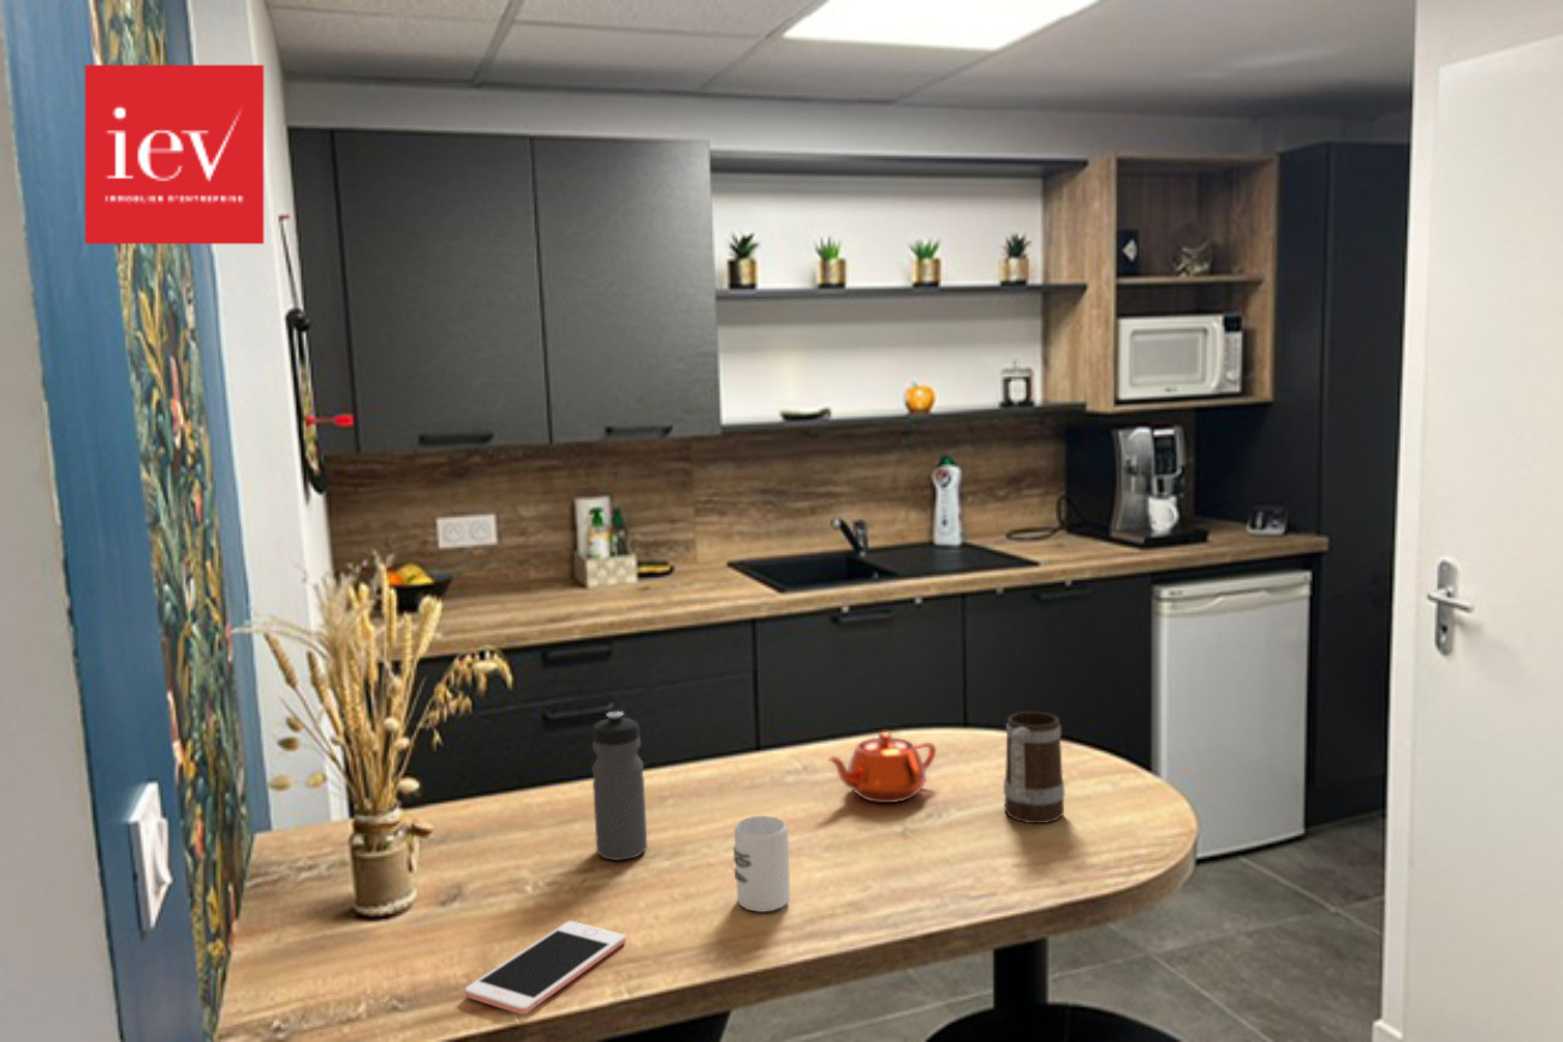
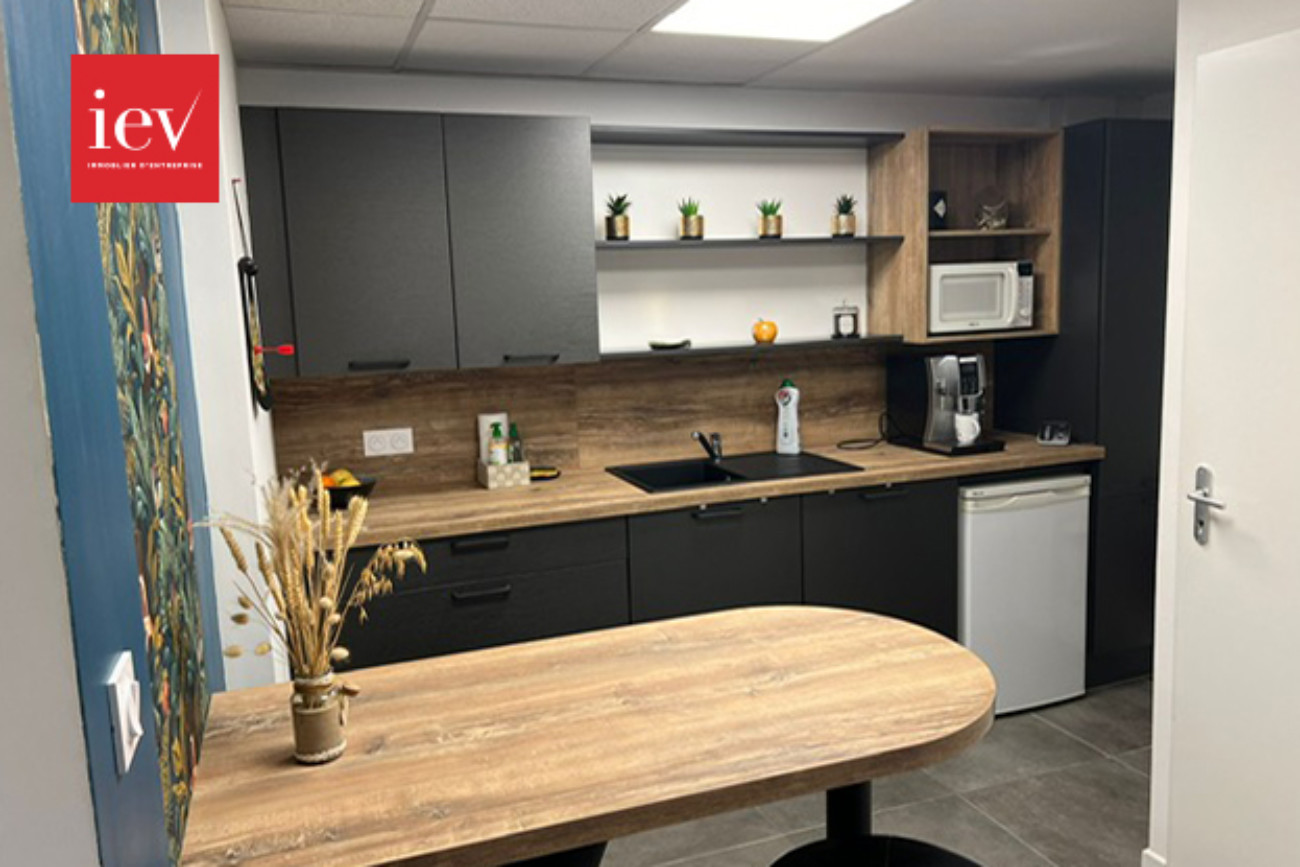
- water bottle (618, 781)
- cell phone (548, 964)
- mug (1029, 768)
- teapot (881, 764)
- cup (761, 863)
